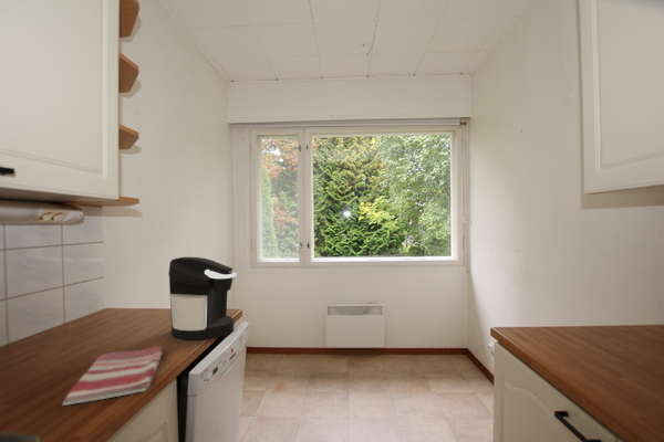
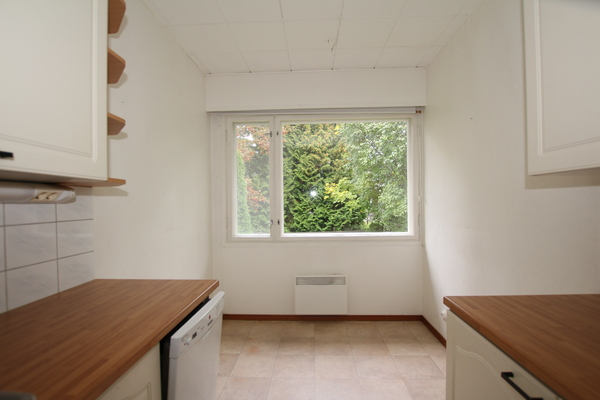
- coffee maker (205, 294)
- dish towel (121, 370)
